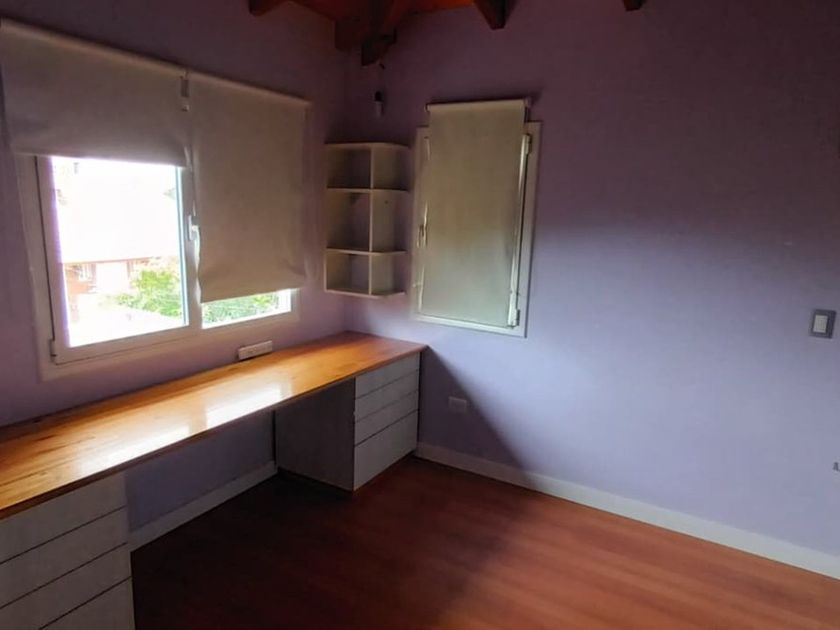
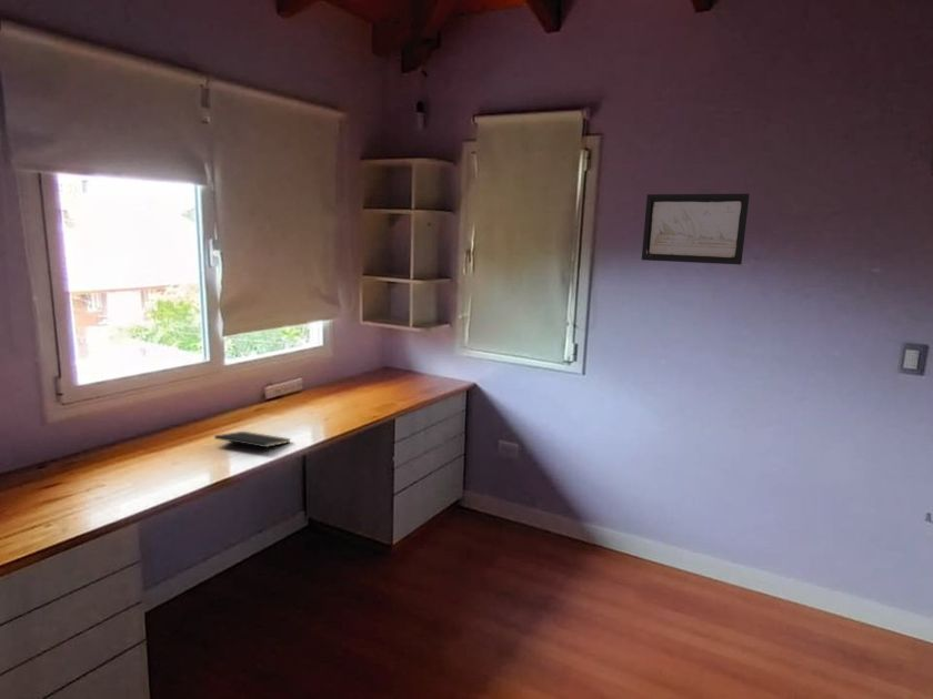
+ notepad (253, 438)
+ wall art (693, 229)
